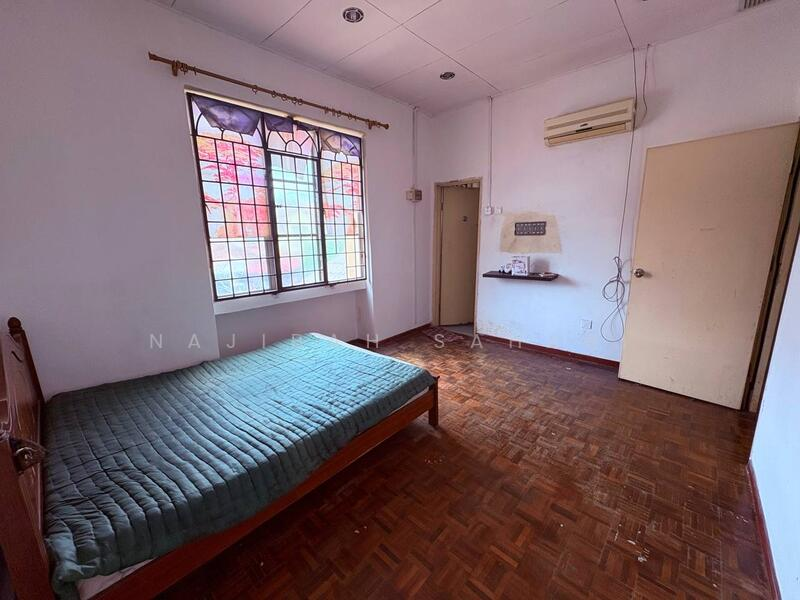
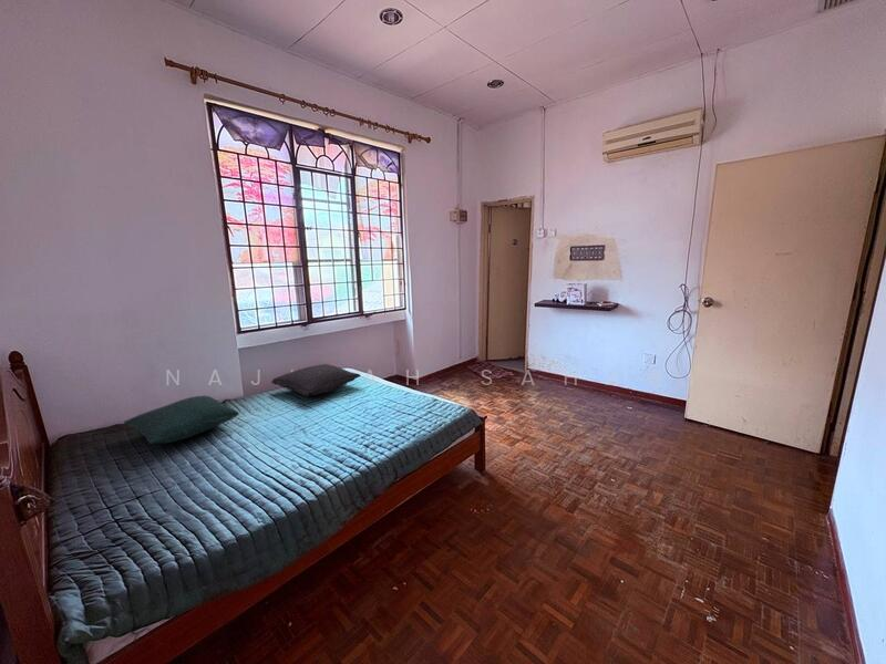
+ pillow (316, 378)
+ pillow (183, 418)
